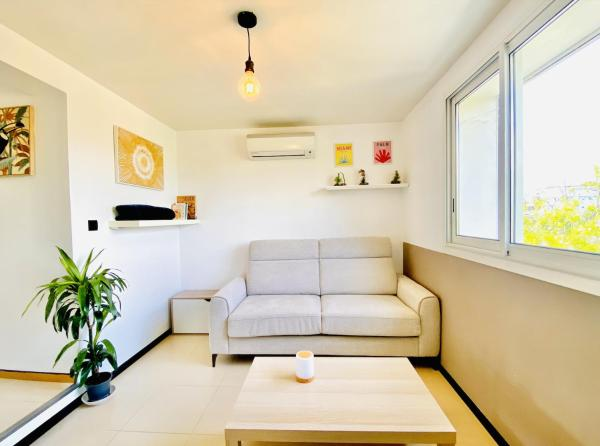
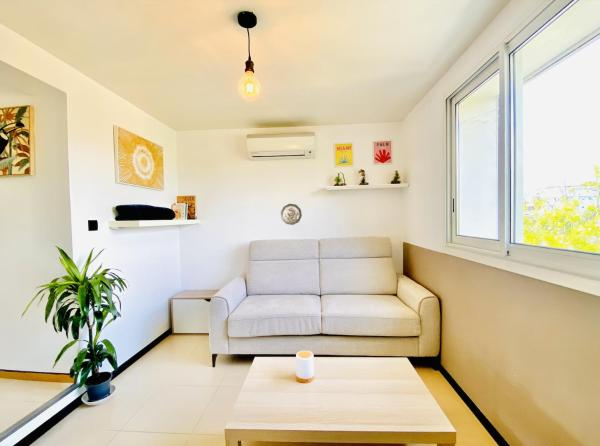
+ decorative plate (291, 214)
